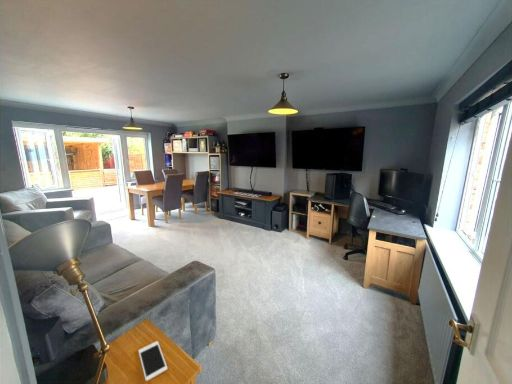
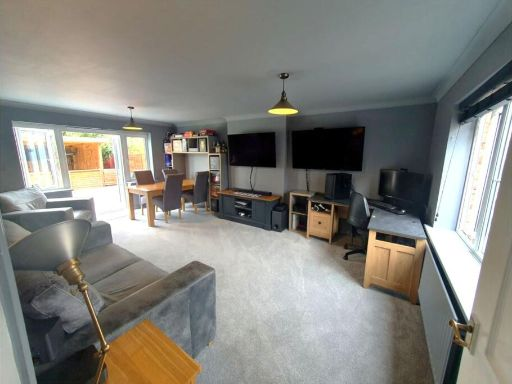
- cell phone (152, 359)
